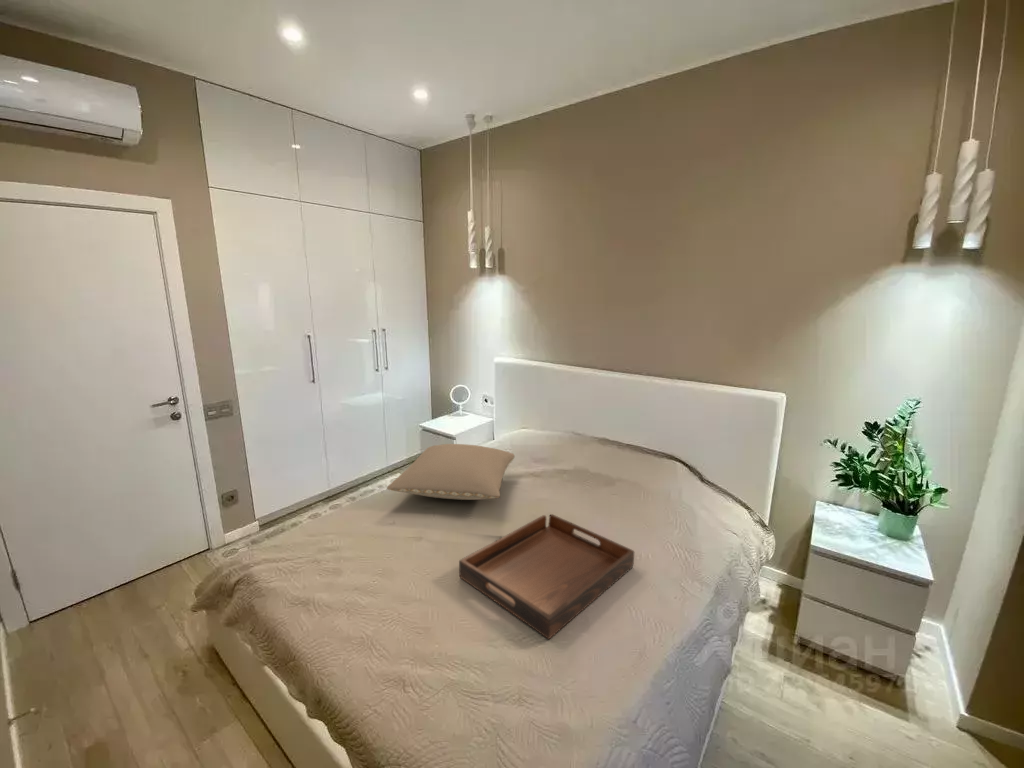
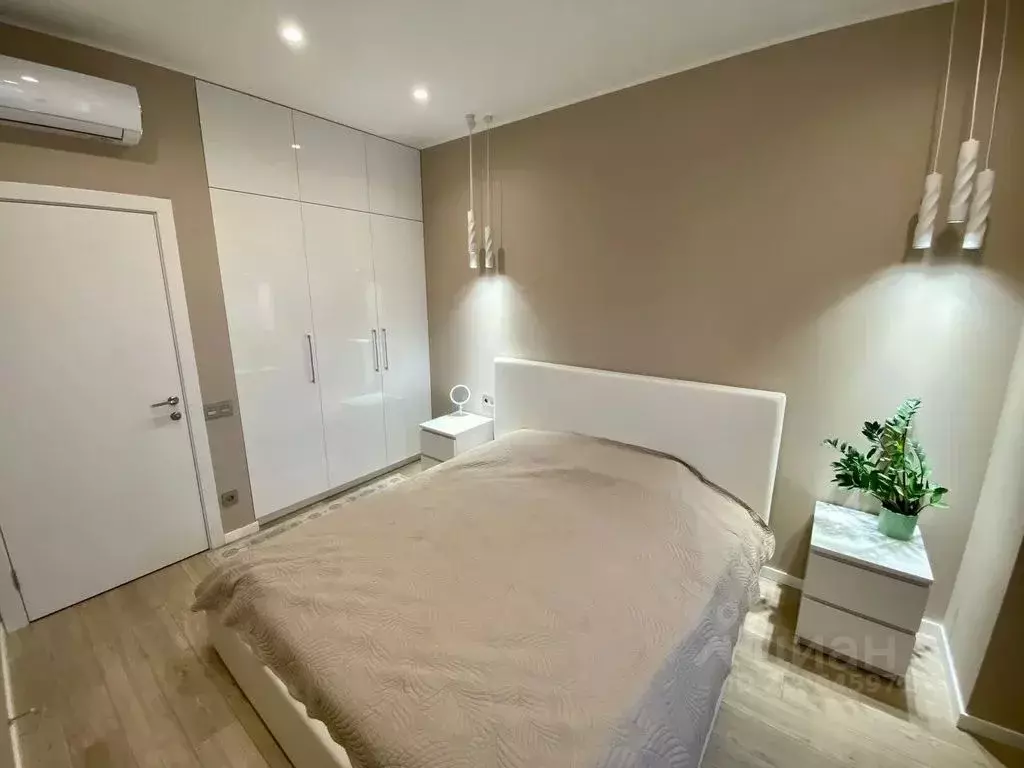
- pillow (457, 470)
- serving tray (548, 563)
